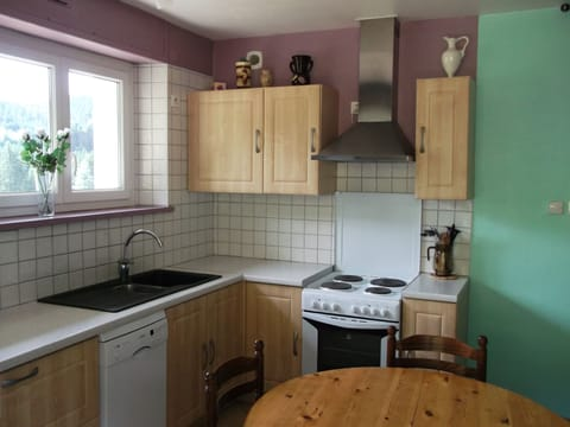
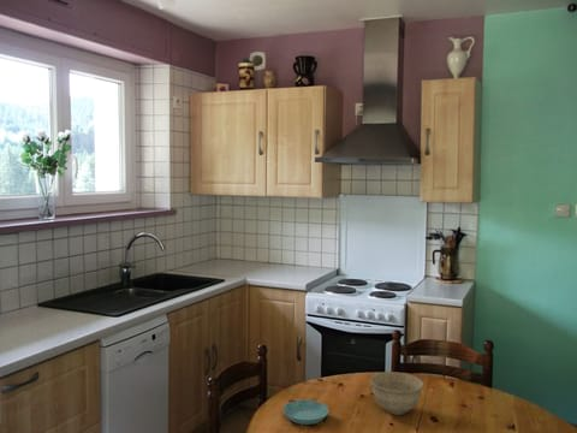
+ bowl (395, 396)
+ saucer (305, 413)
